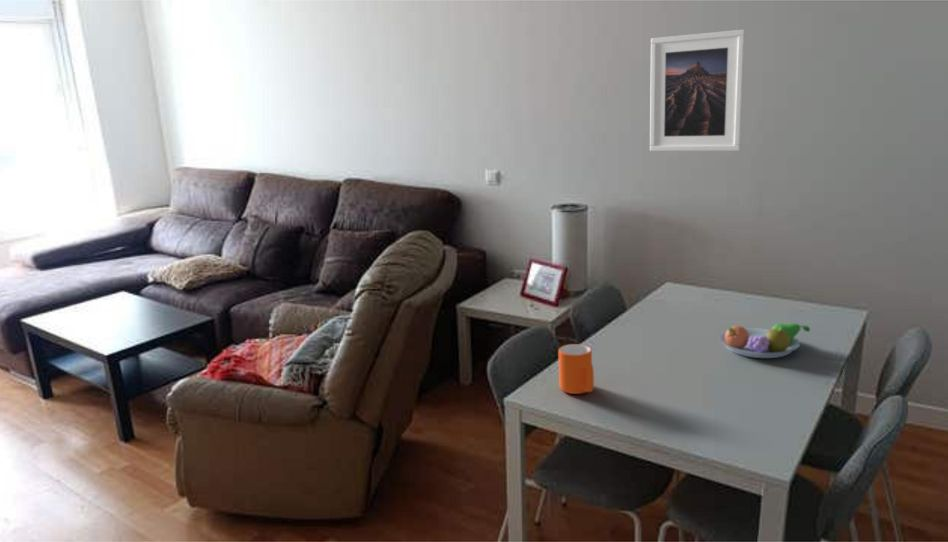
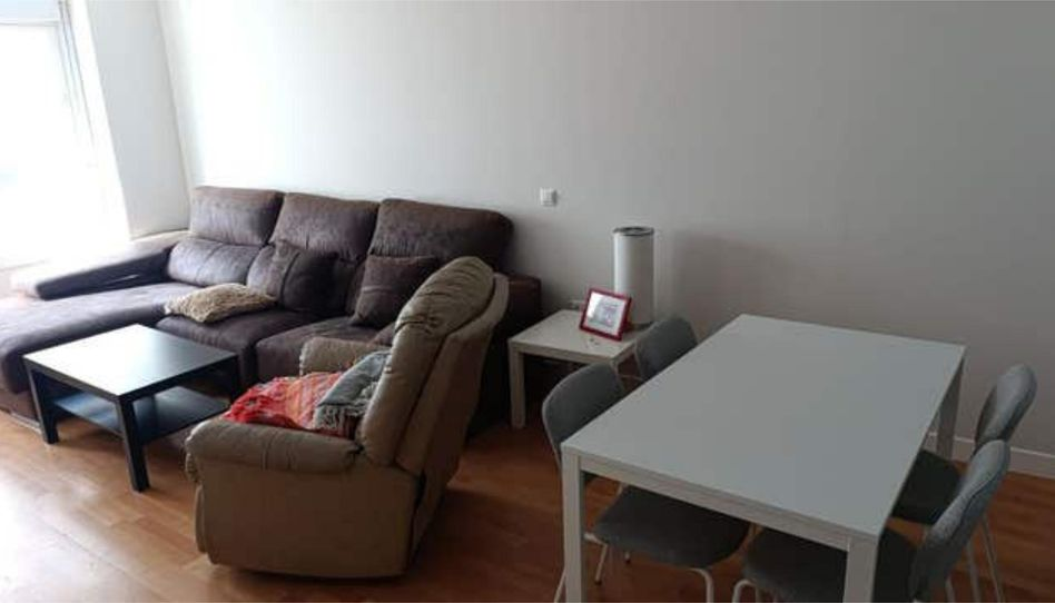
- fruit bowl (762, 333)
- mug (580, 370)
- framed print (695, 93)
